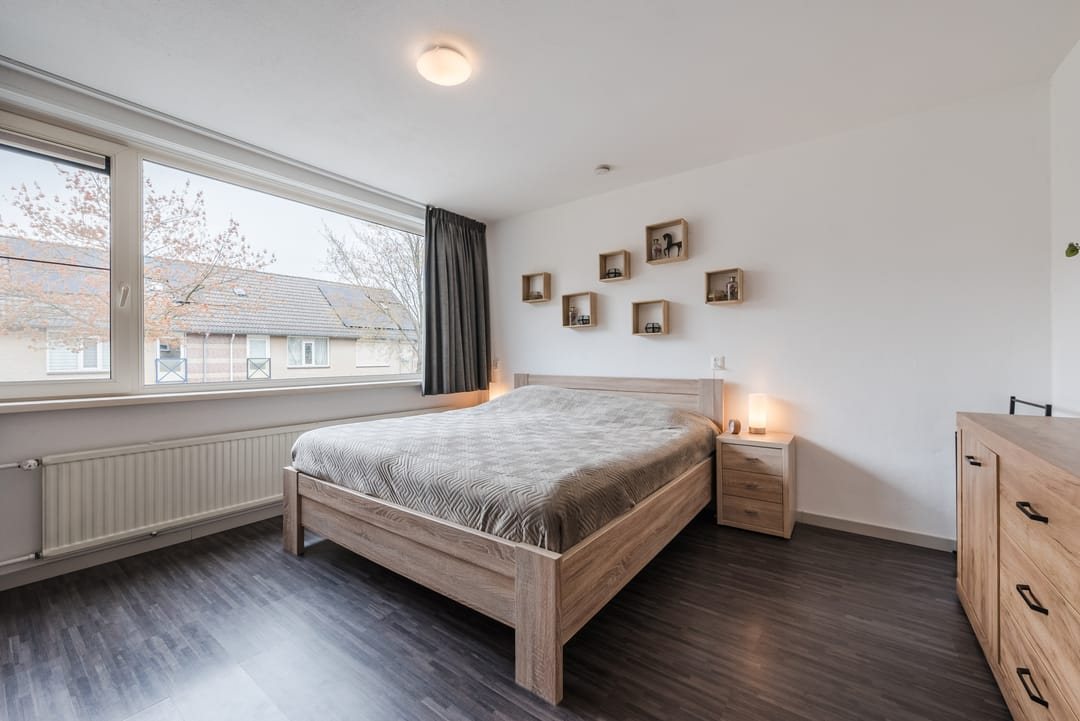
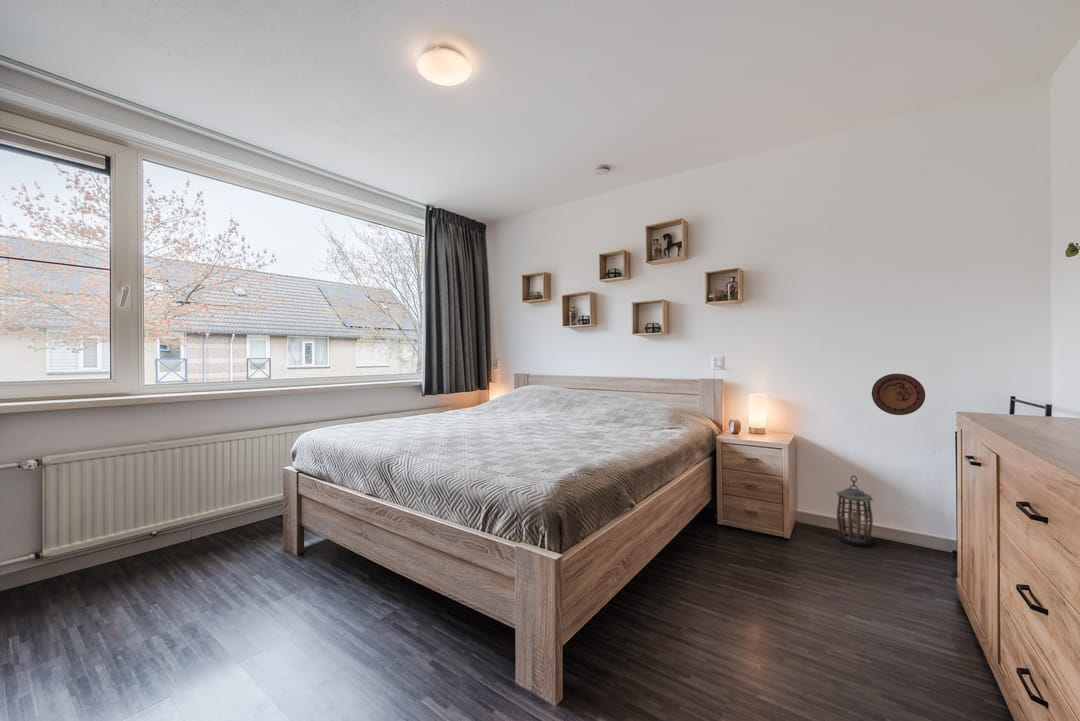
+ decorative plate (897, 394)
+ lantern (854, 507)
